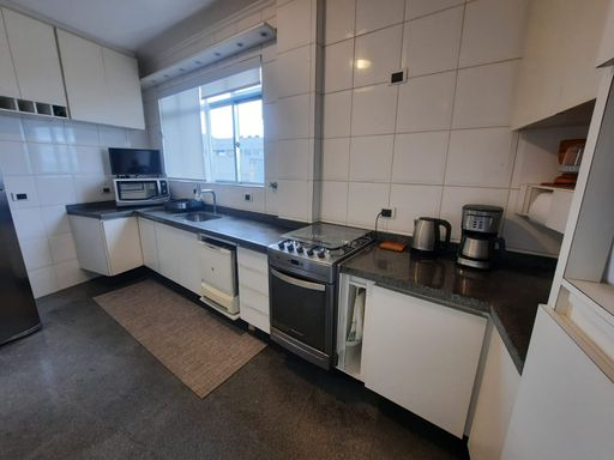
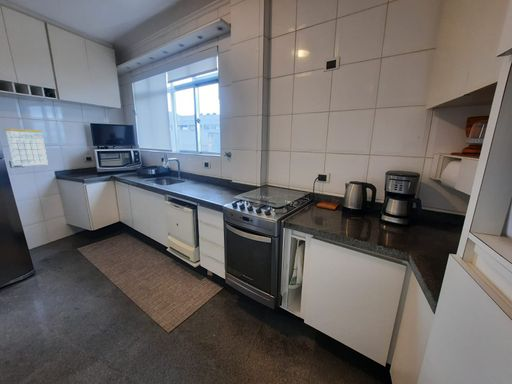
+ calendar (27, 143)
